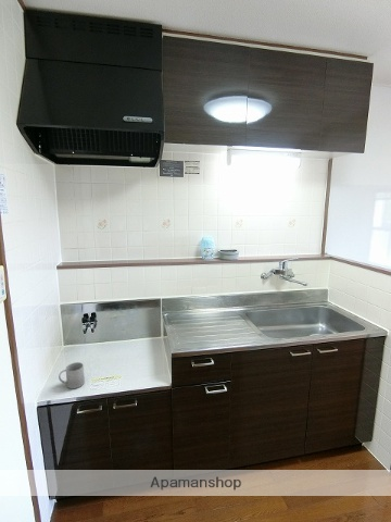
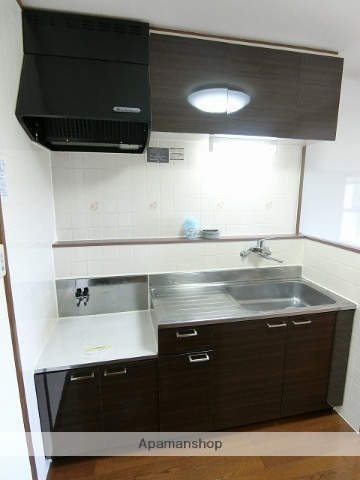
- mug (71, 375)
